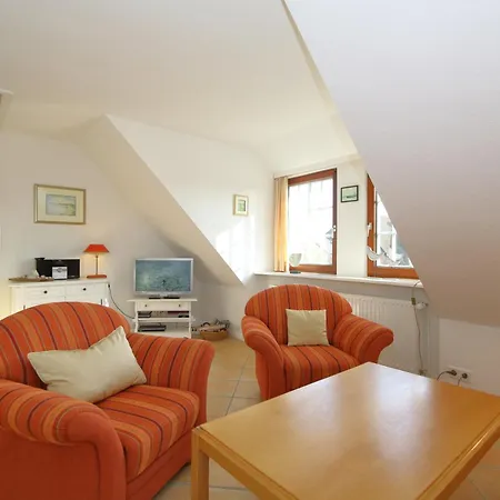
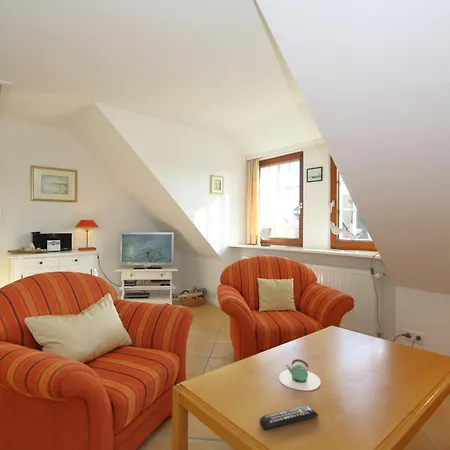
+ teapot (299, 369)
+ remote control (289, 417)
